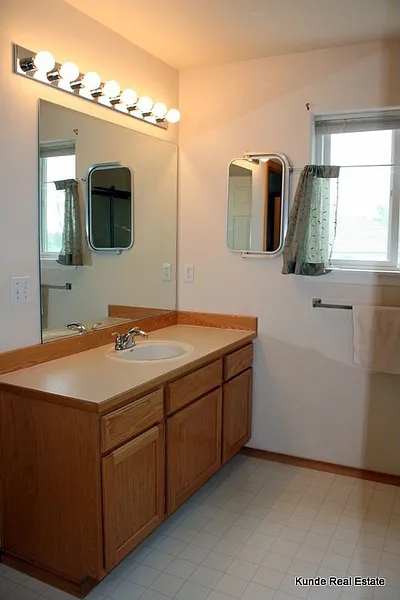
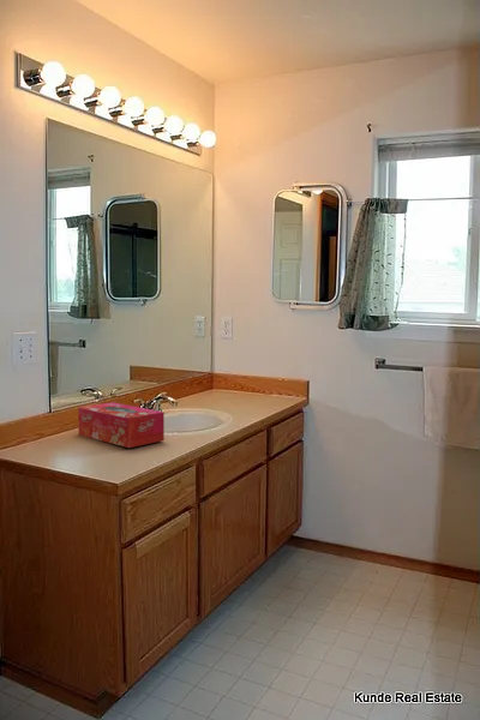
+ tissue box (120, 424)
